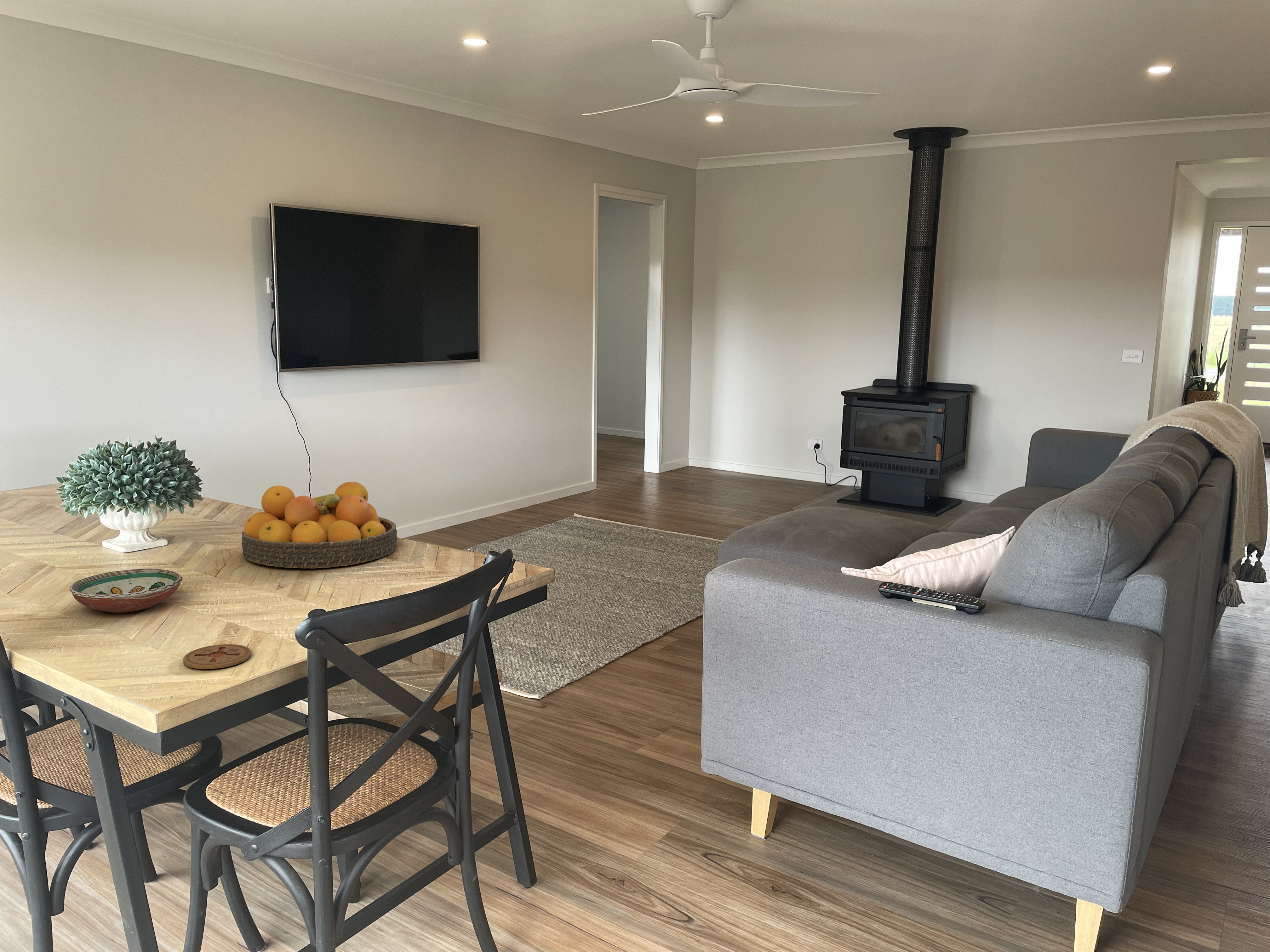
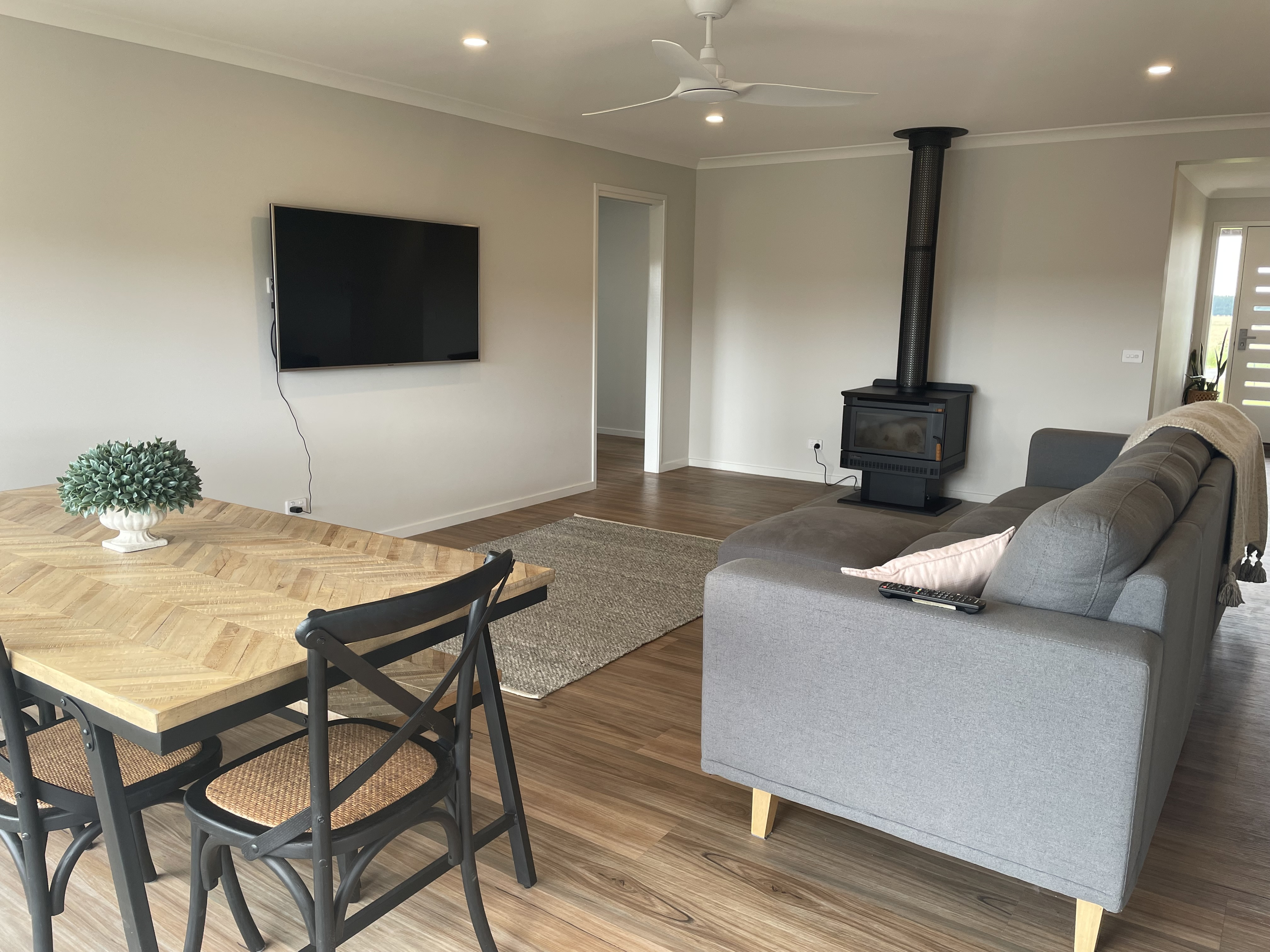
- coaster (218, 656)
- fruit bowl (321, 518)
- decorative bowl (128, 593)
